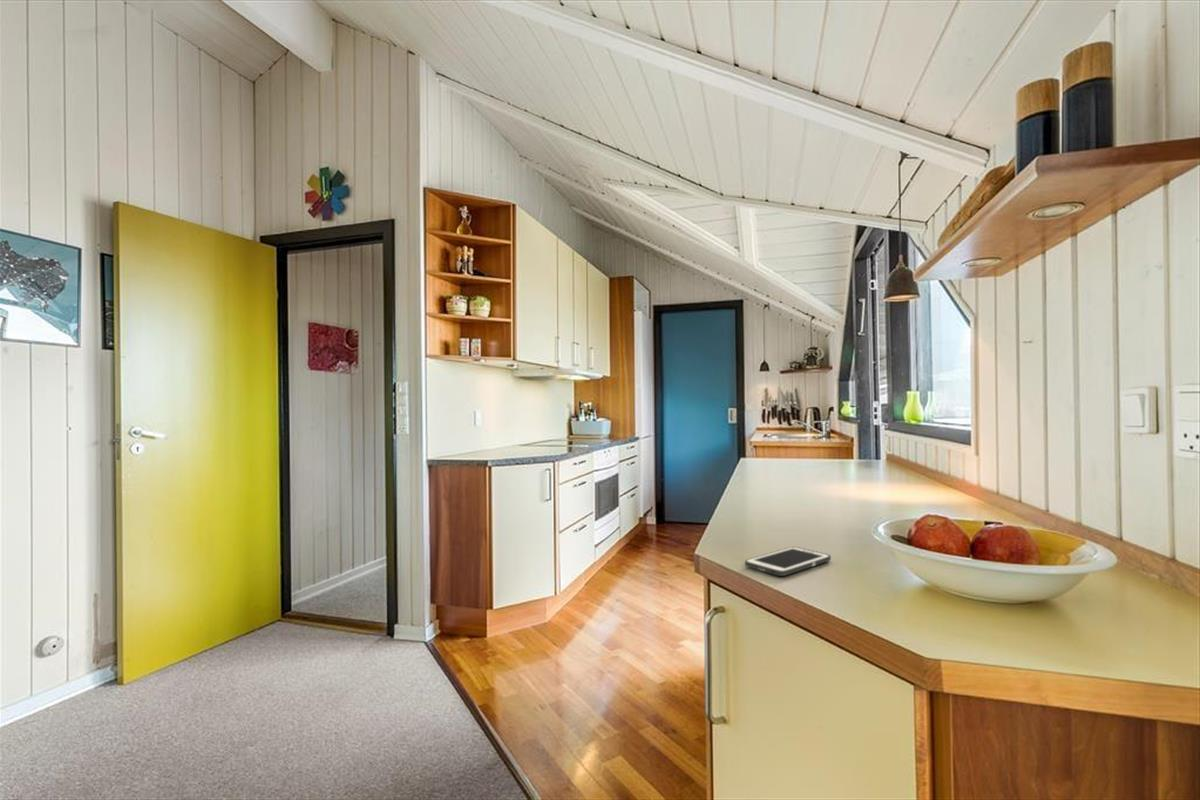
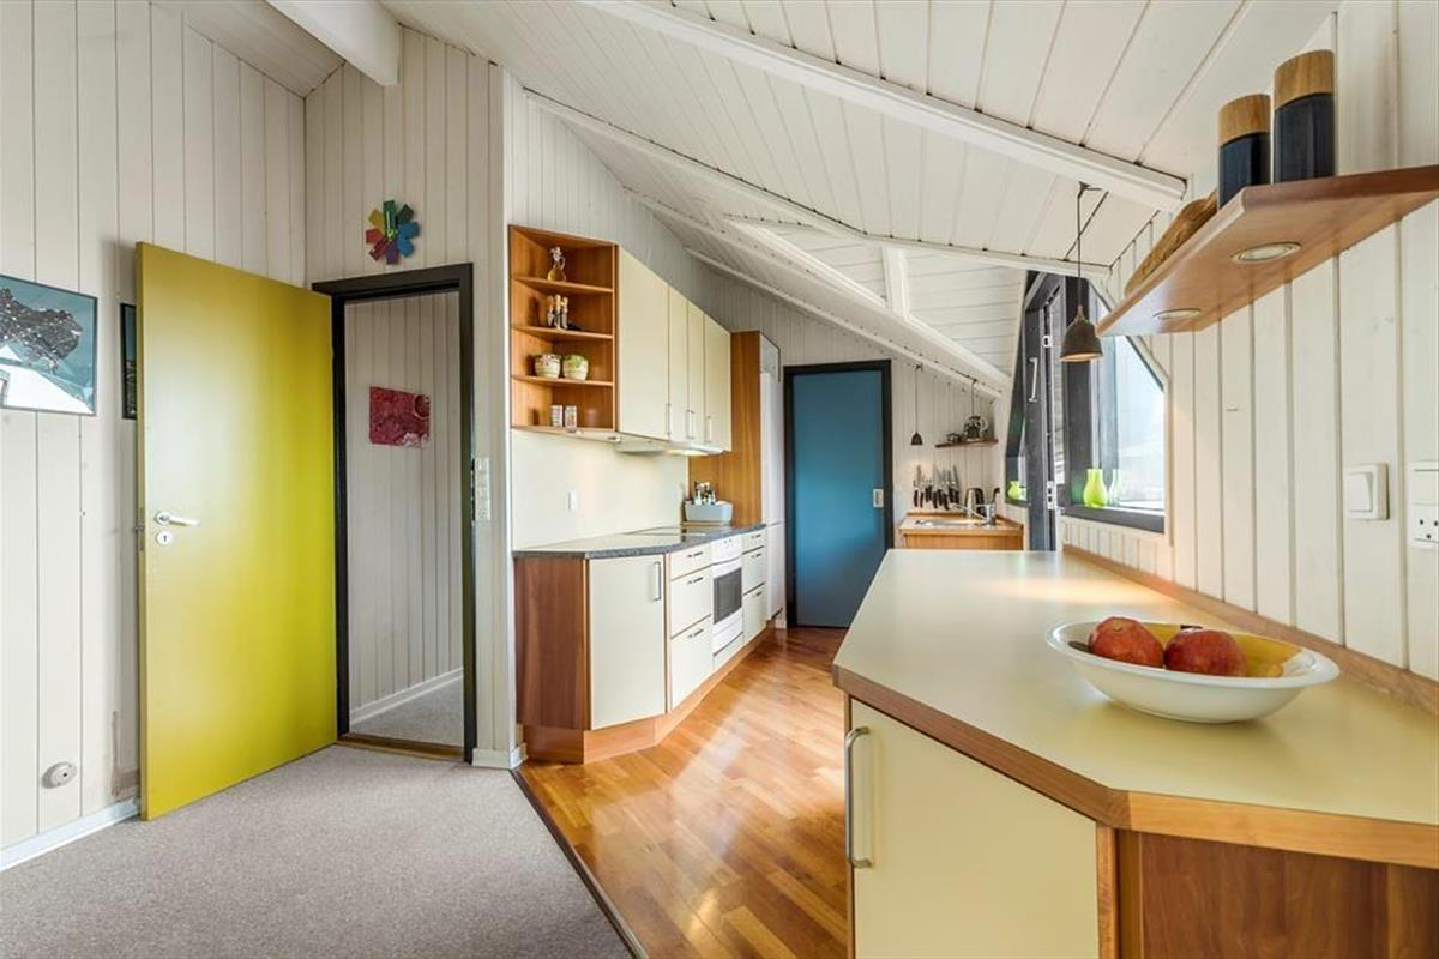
- cell phone (788, 560)
